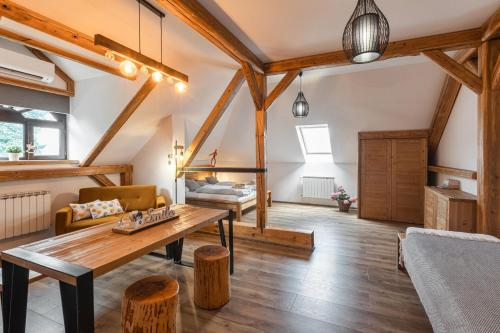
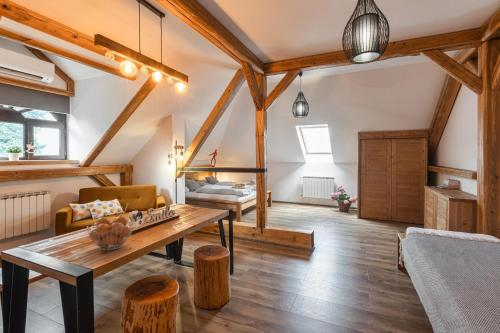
+ fruit basket (111, 232)
